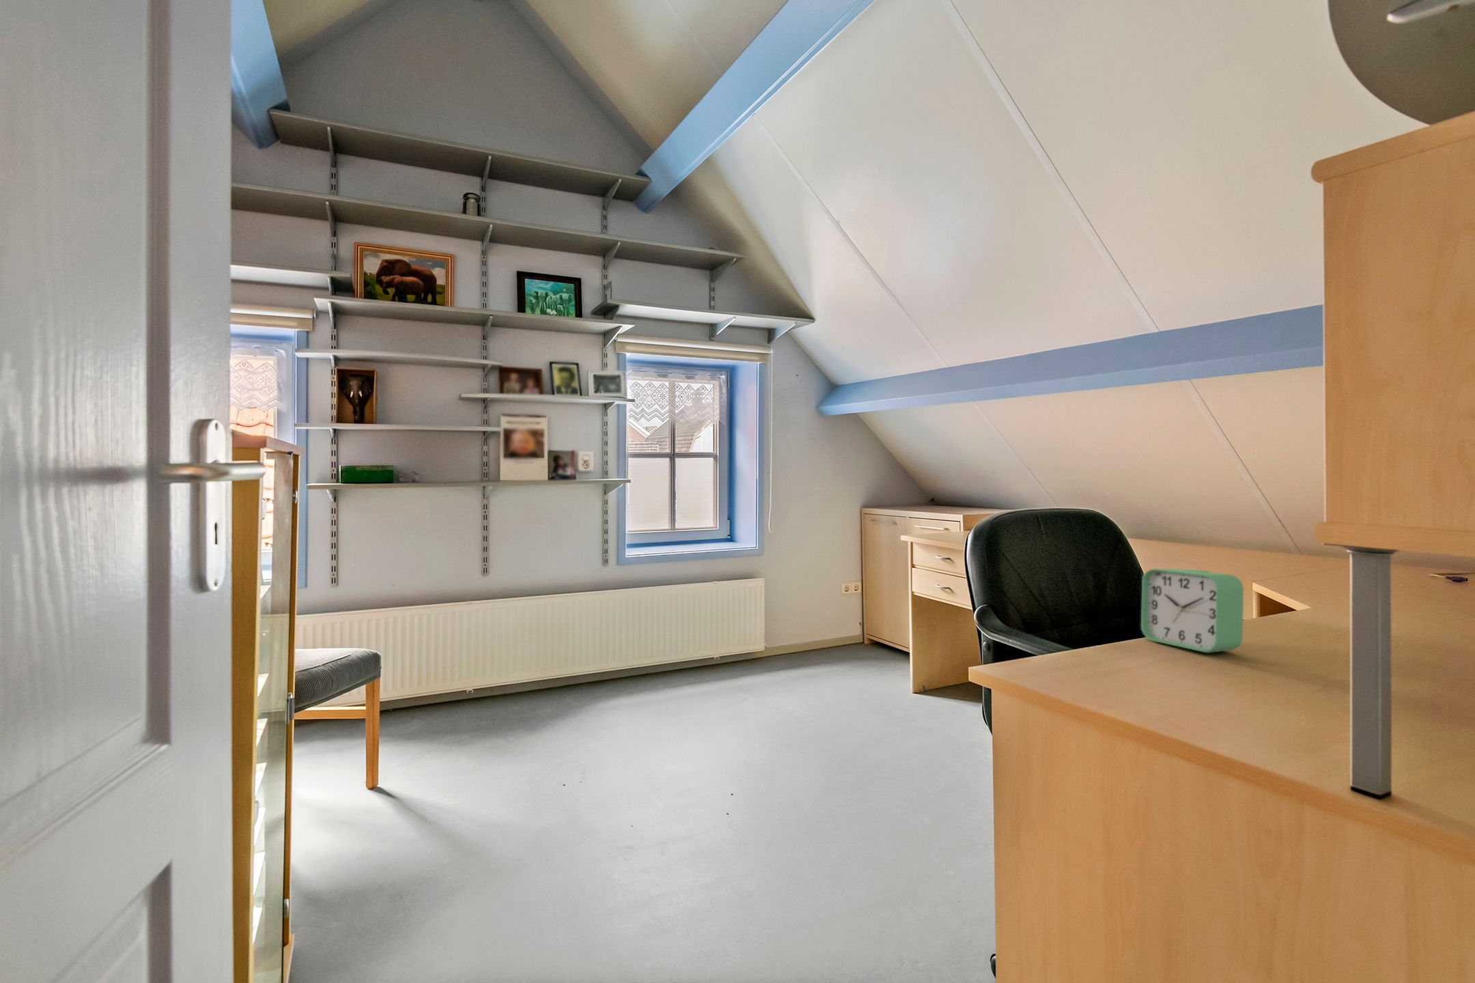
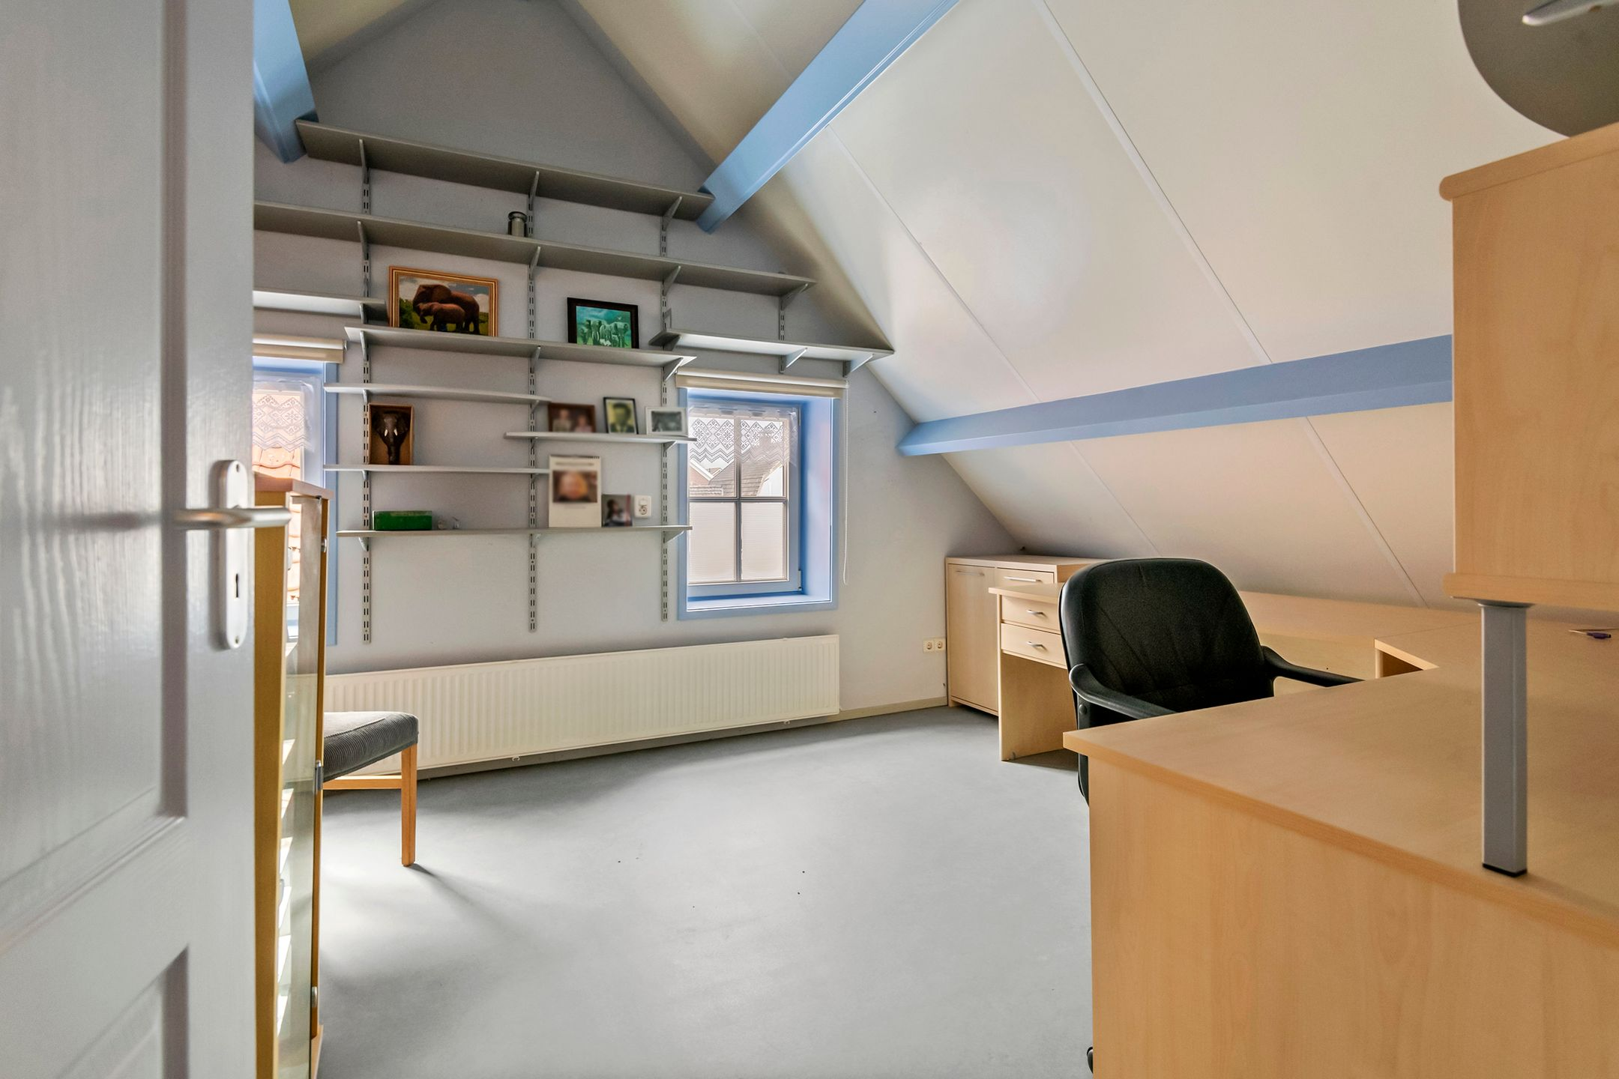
- alarm clock (1191, 608)
